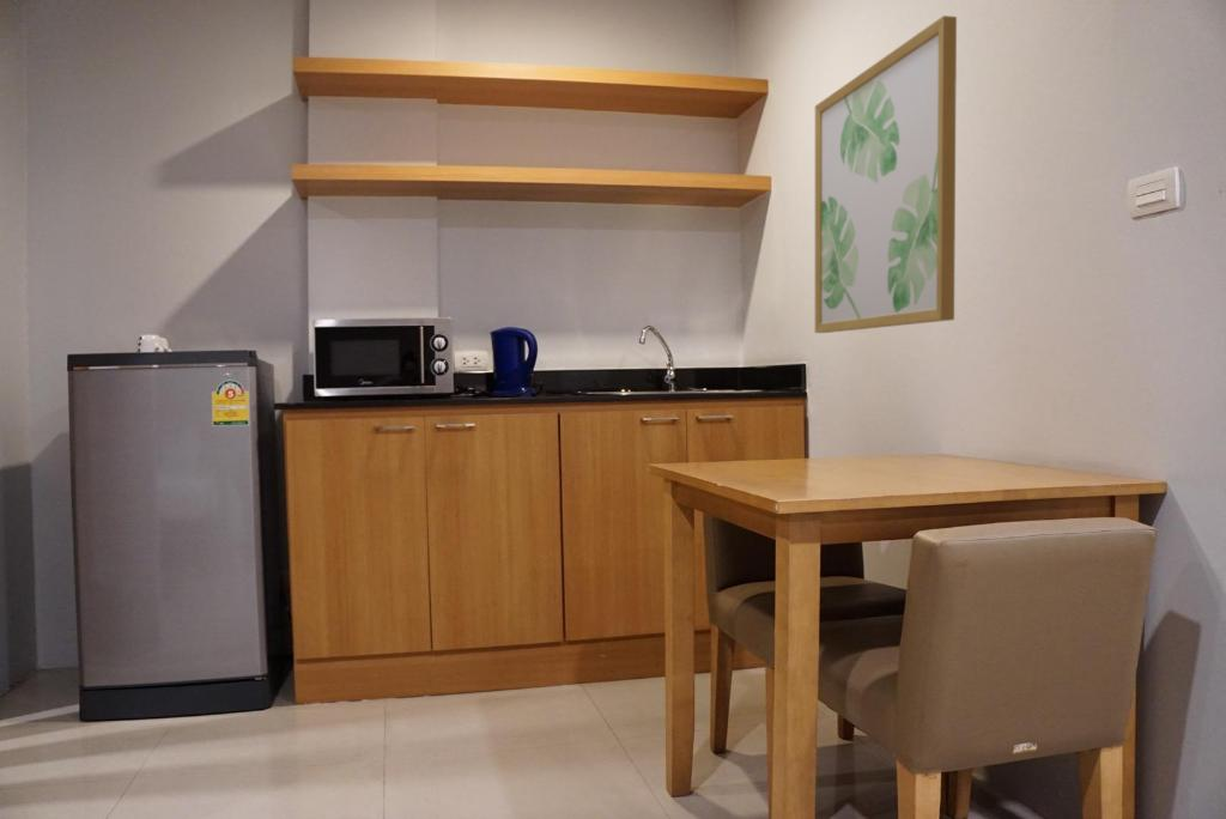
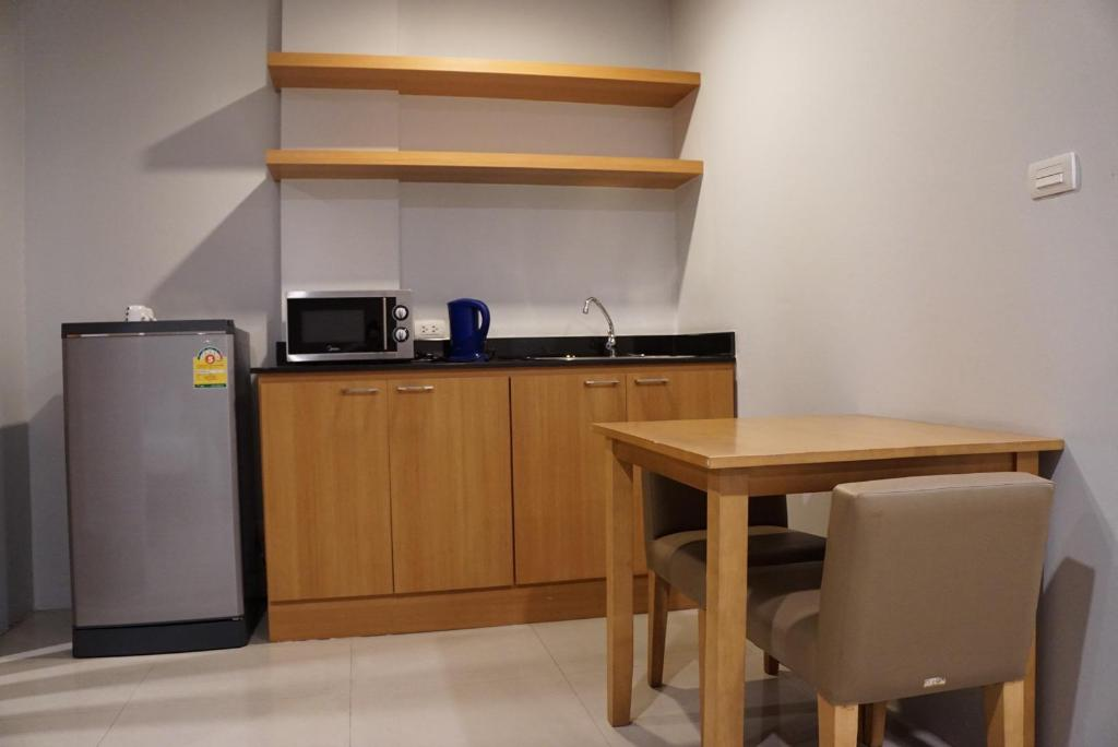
- wall art (874, 198)
